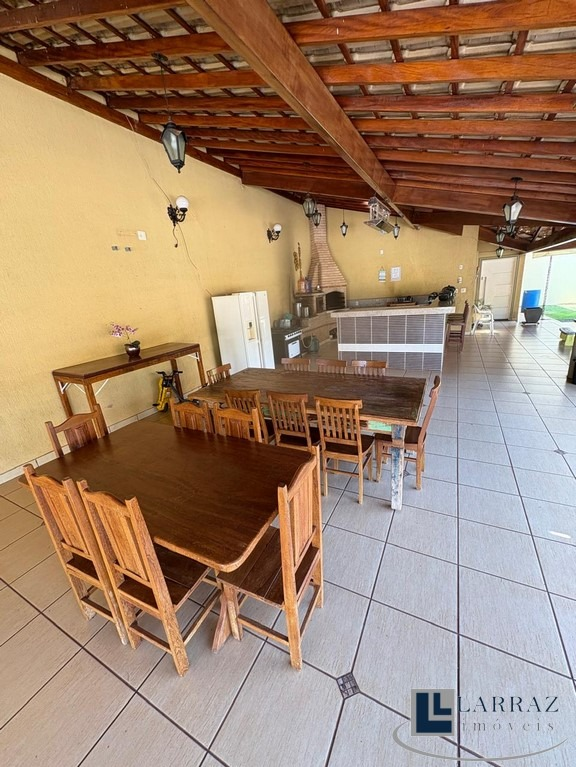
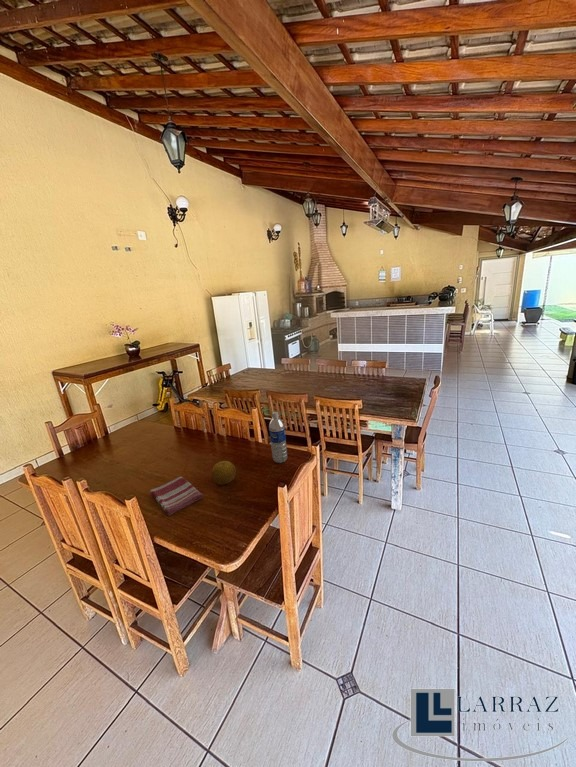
+ dish towel (175, 493)
+ water bottle (277, 436)
+ fruit (223, 472)
